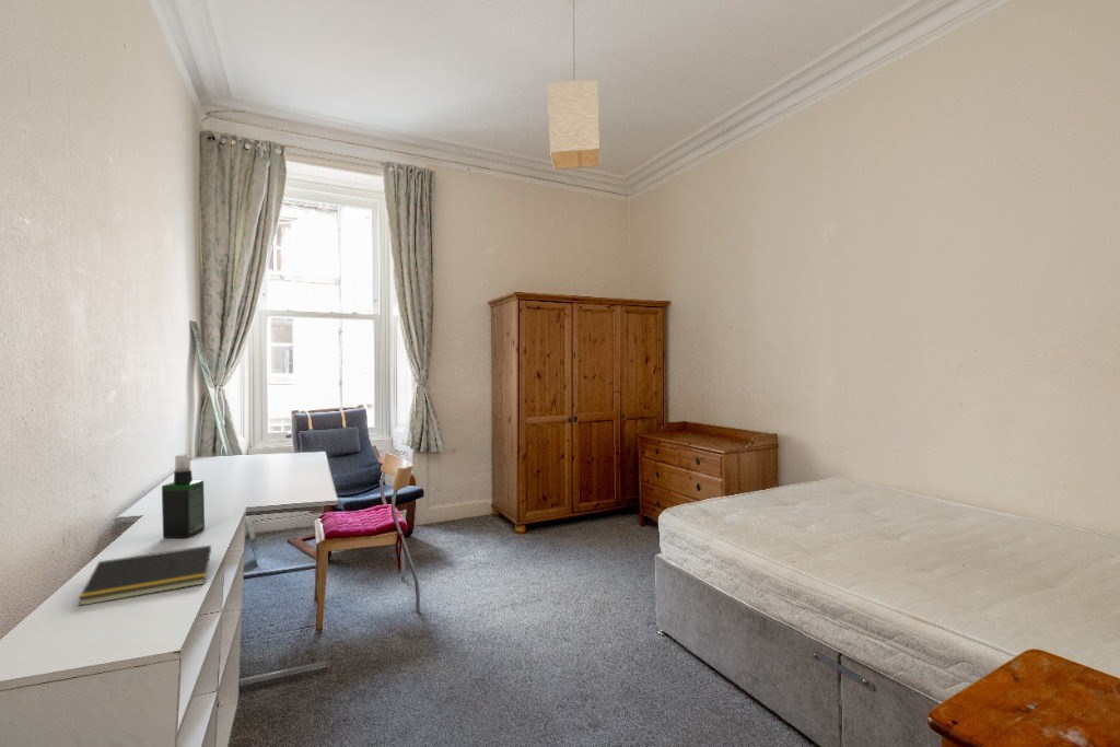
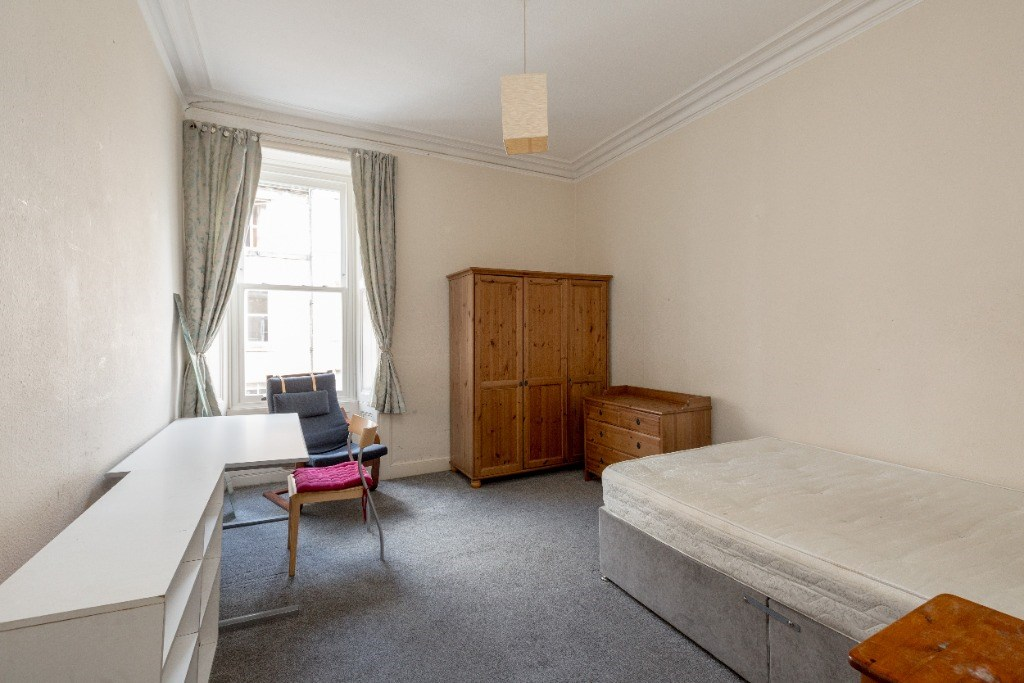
- spray bottle (183, 494)
- notepad (151, 572)
